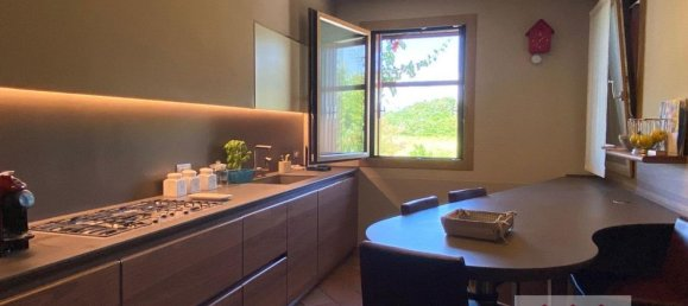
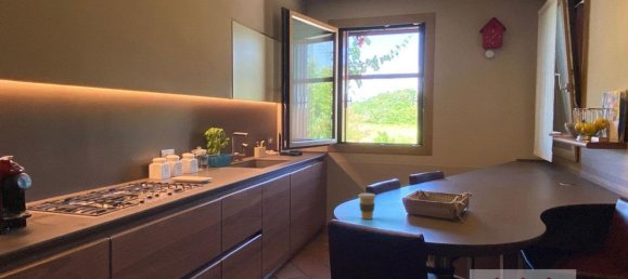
+ coffee cup (367, 205)
